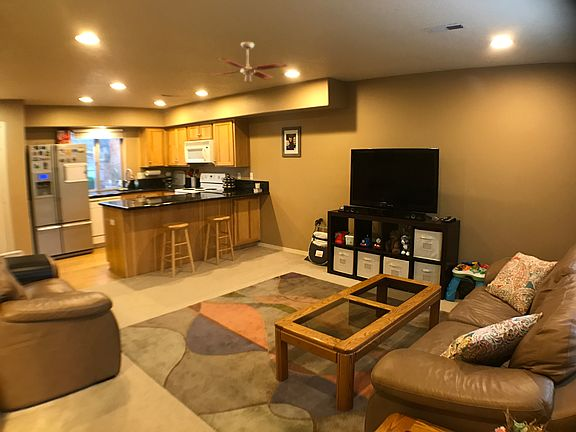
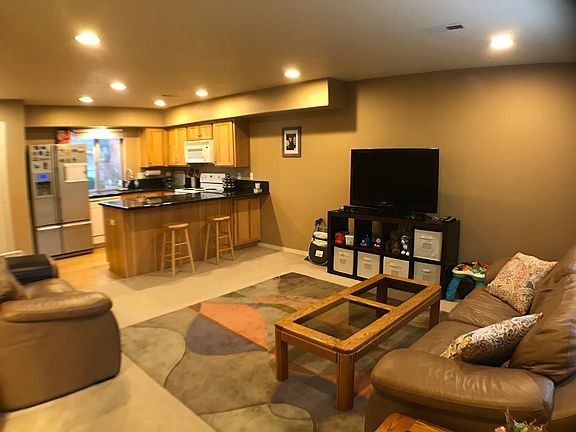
- ceiling fan (247, 63)
